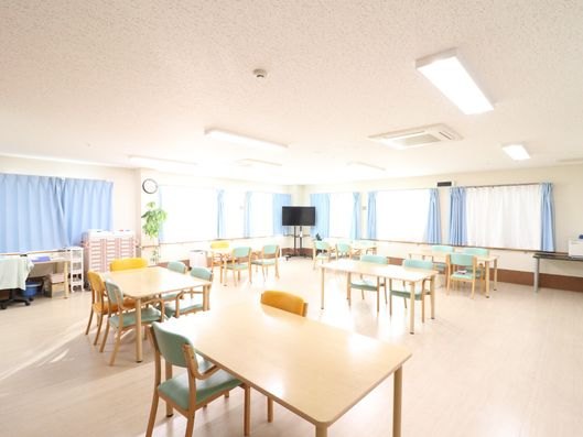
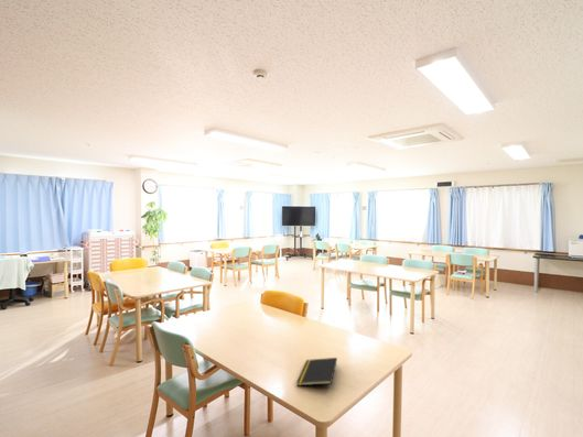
+ notepad (317, 370)
